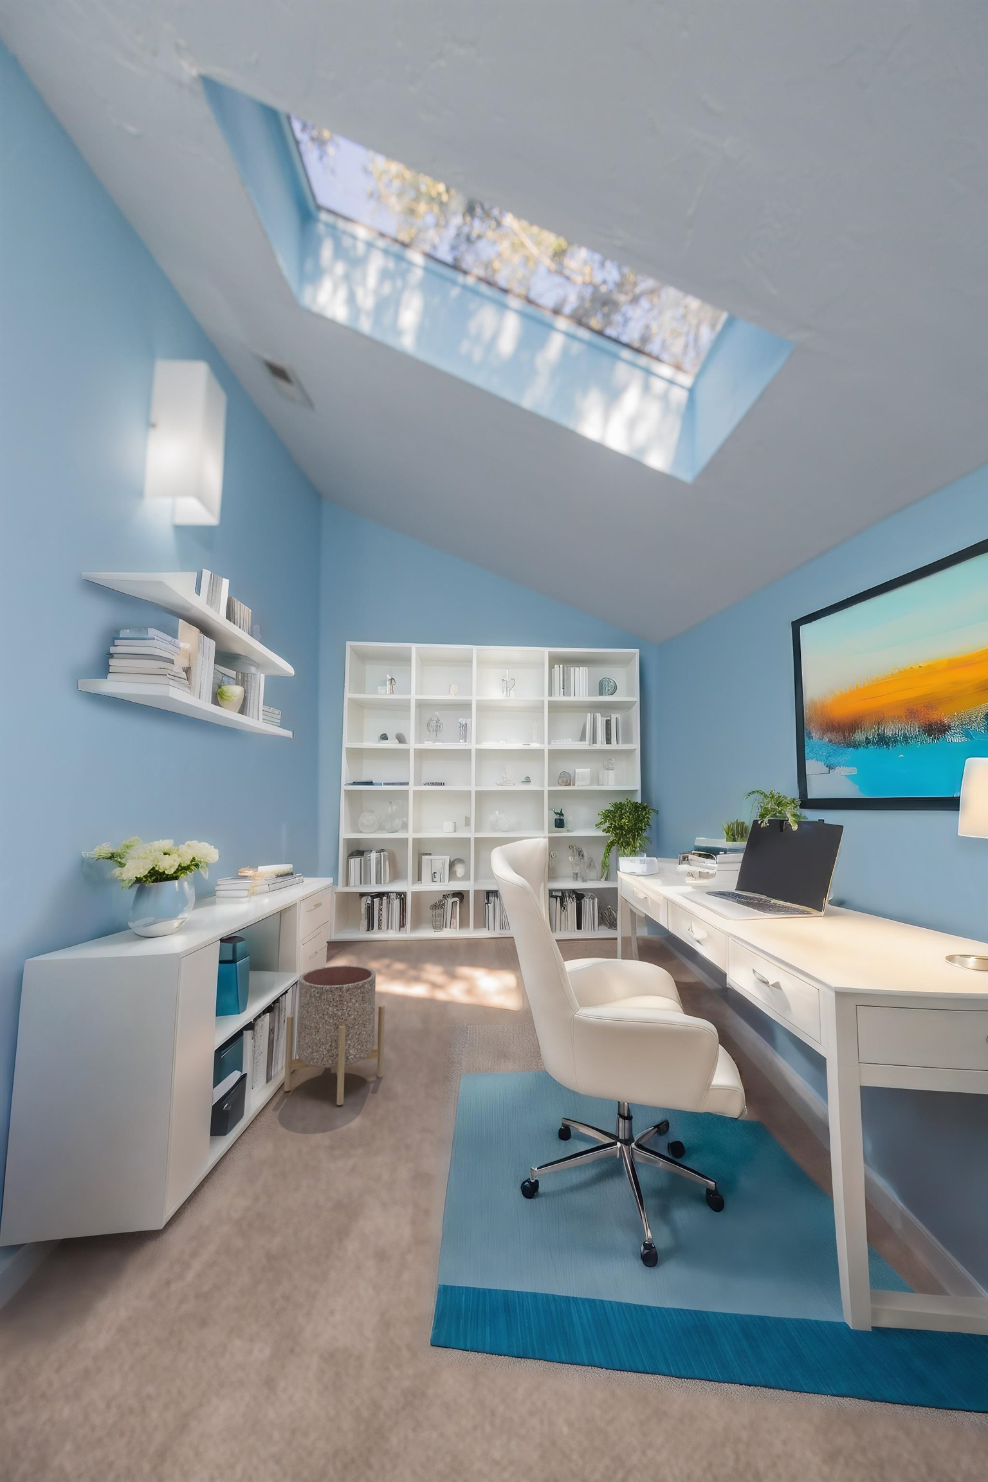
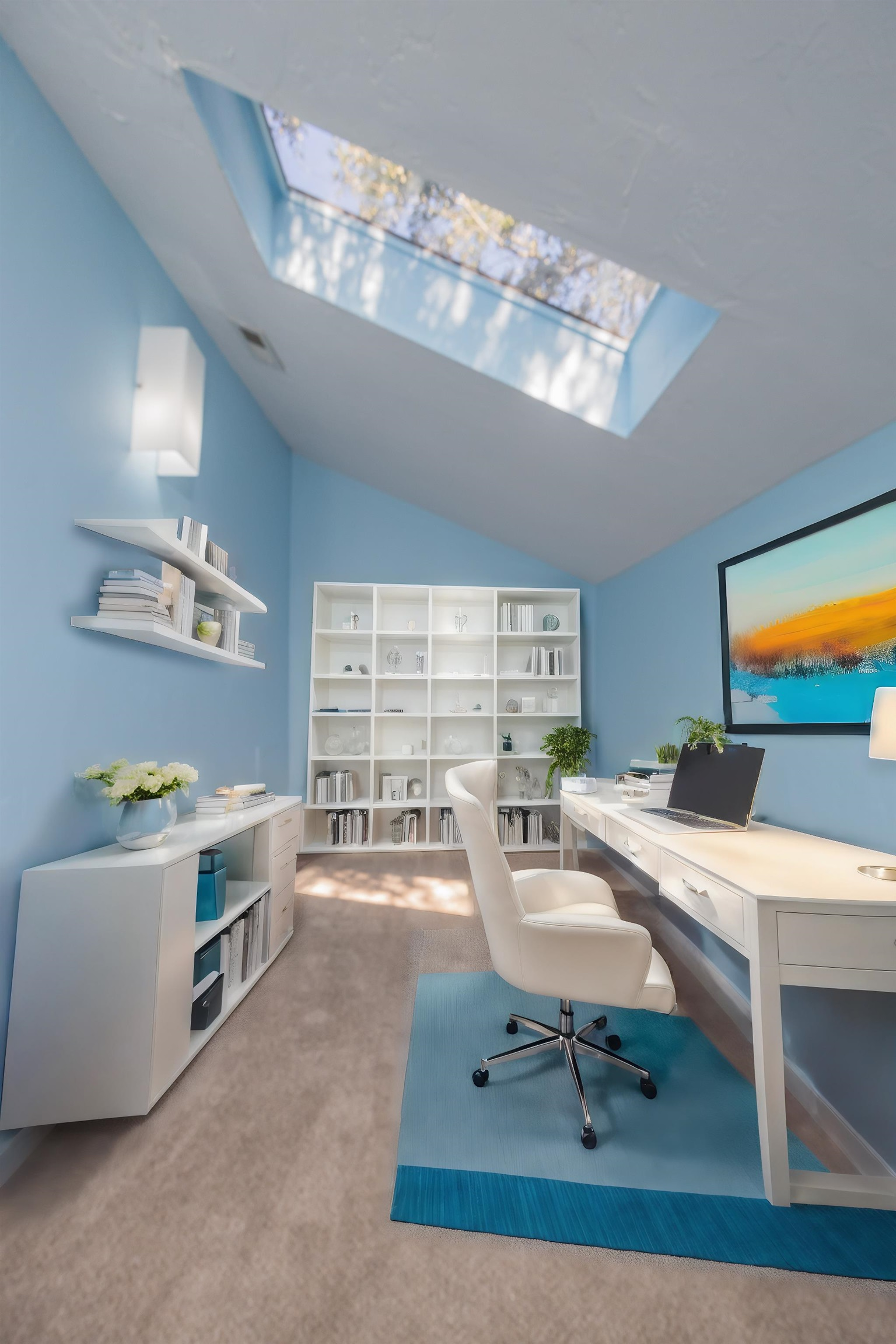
- planter (336, 1029)
